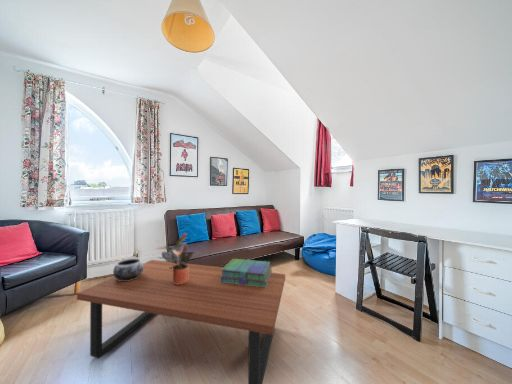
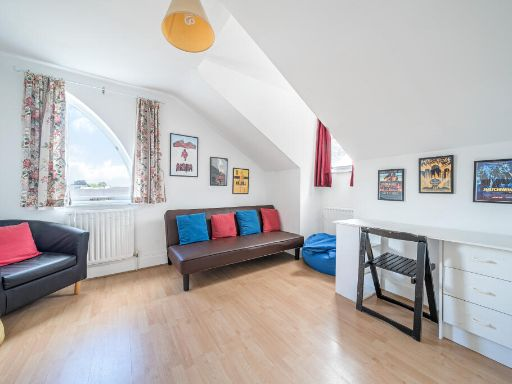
- potted plant (175, 259)
- stack of books (247, 270)
- decorative bowl (128, 269)
- coffee table (192, 312)
